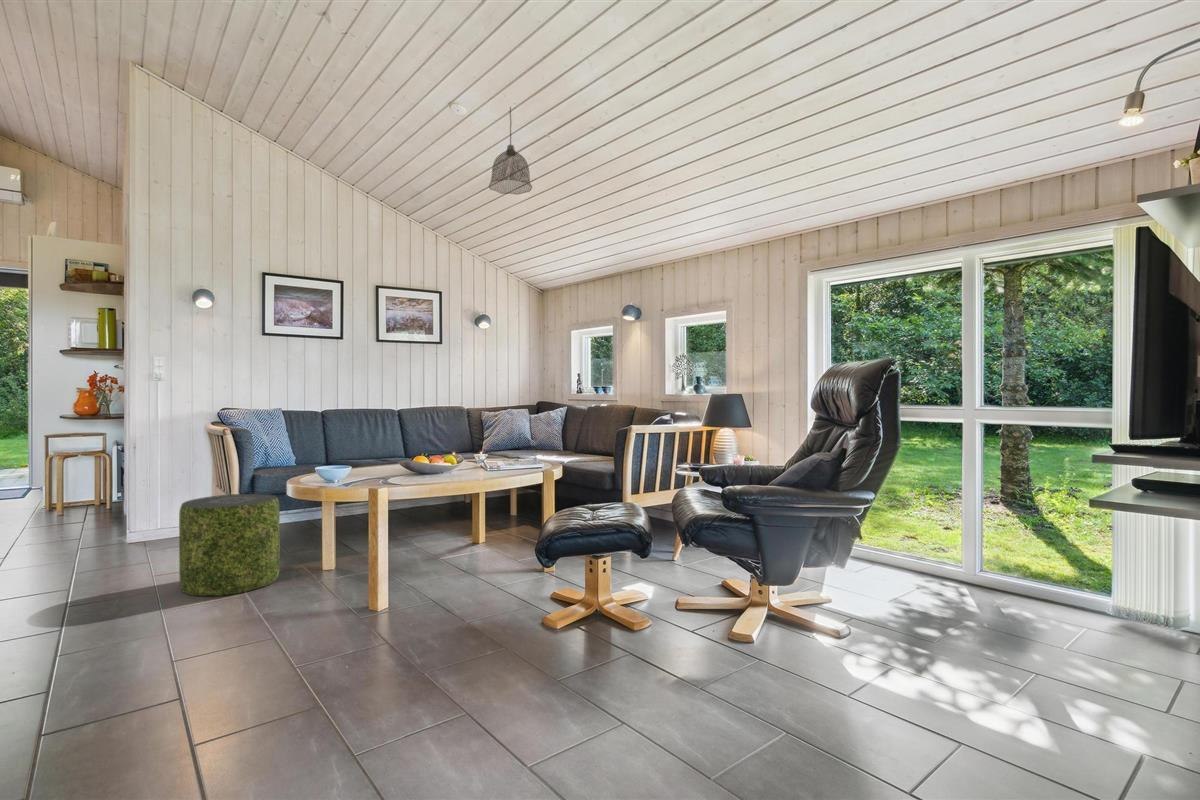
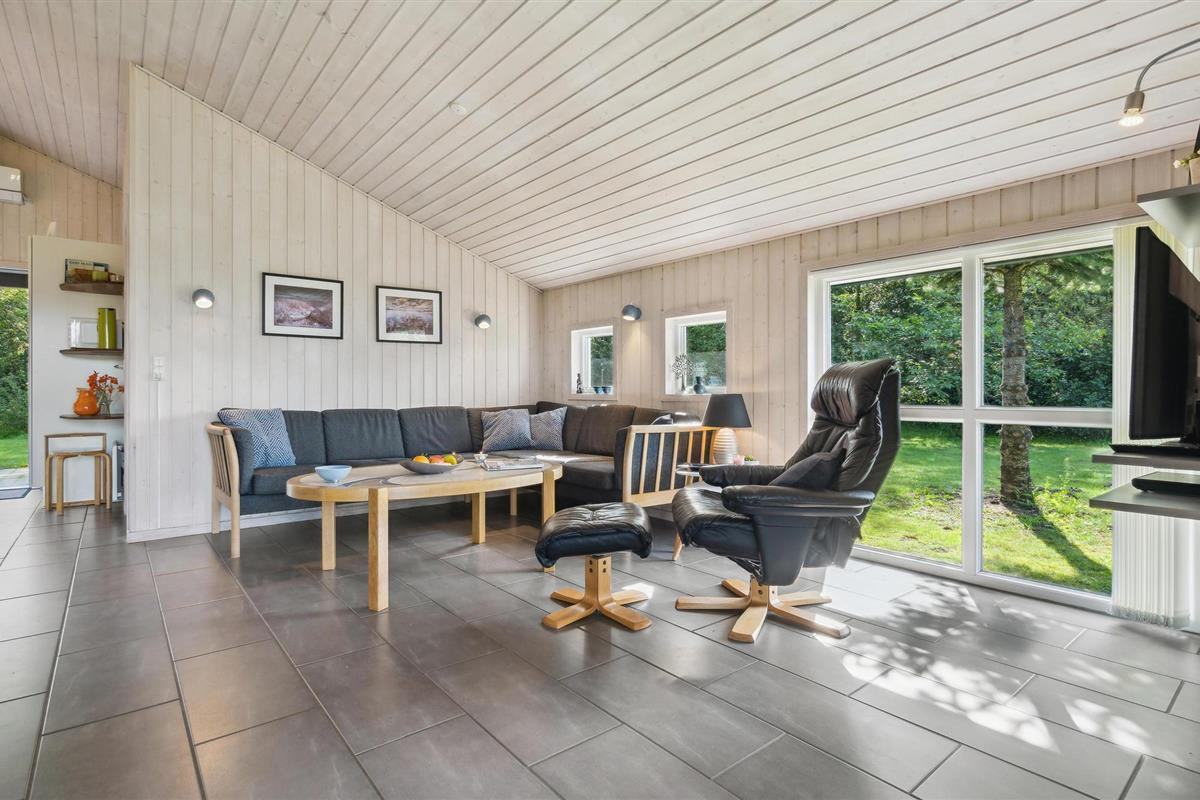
- pendant lamp (510, 147)
- pouf (231, 541)
